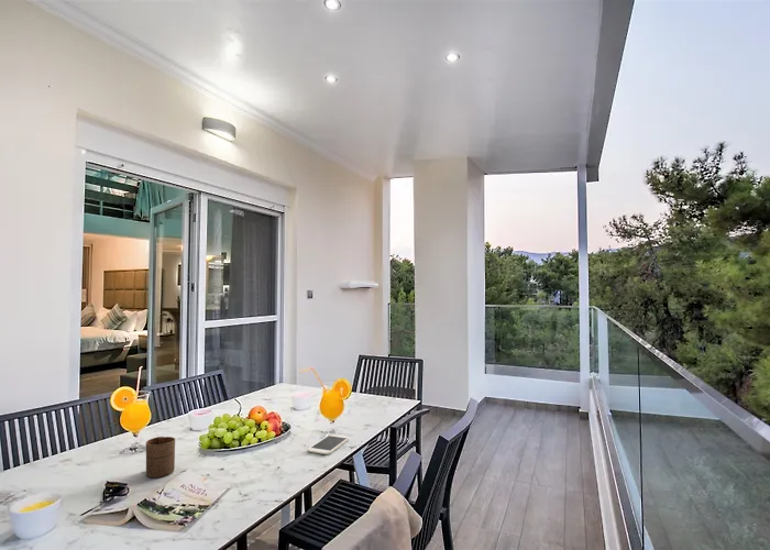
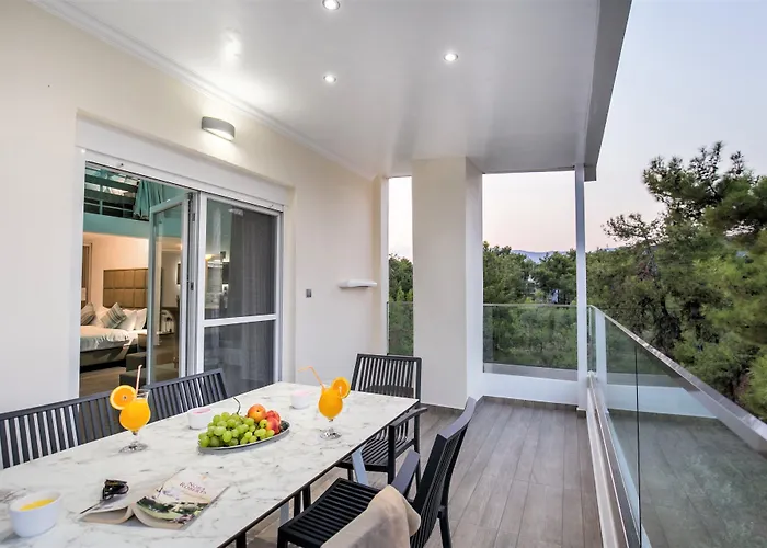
- cup (160, 455)
- smartphone (329, 443)
